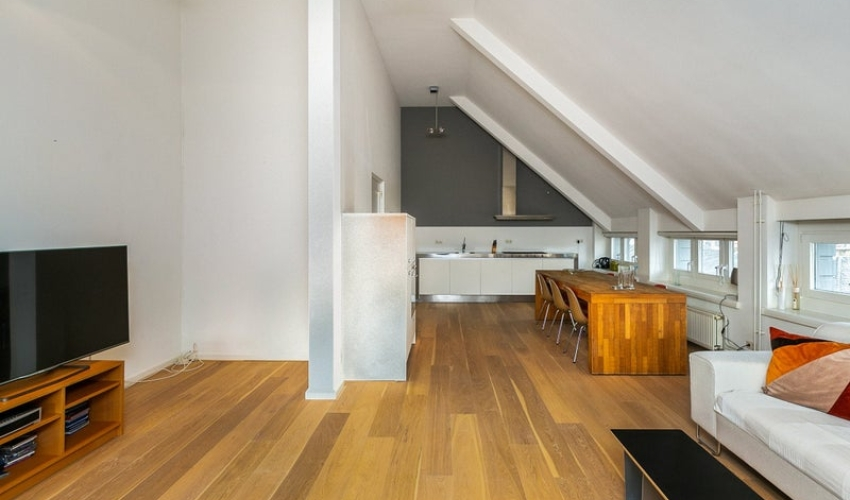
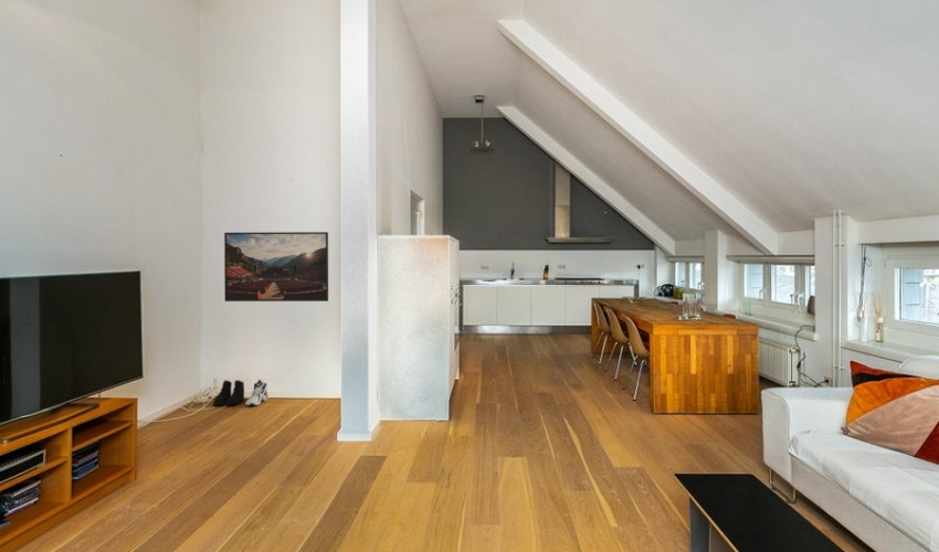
+ boots (229, 391)
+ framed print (276, 266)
+ sneaker (256, 391)
